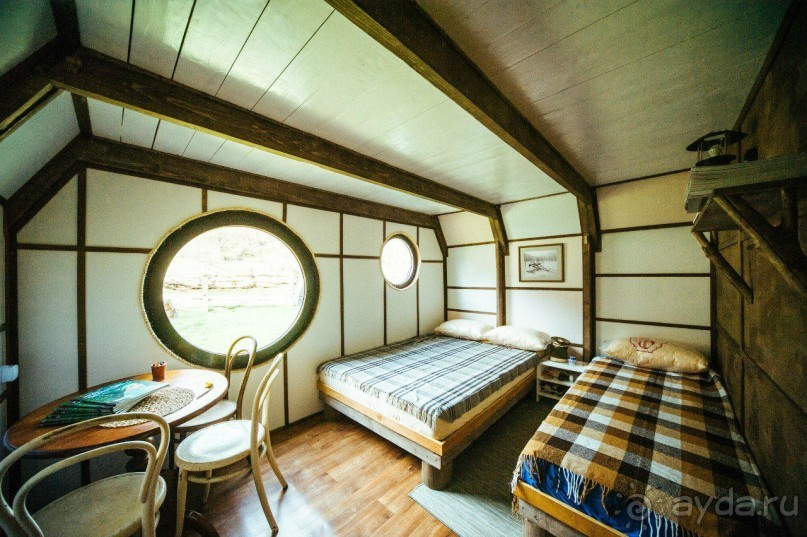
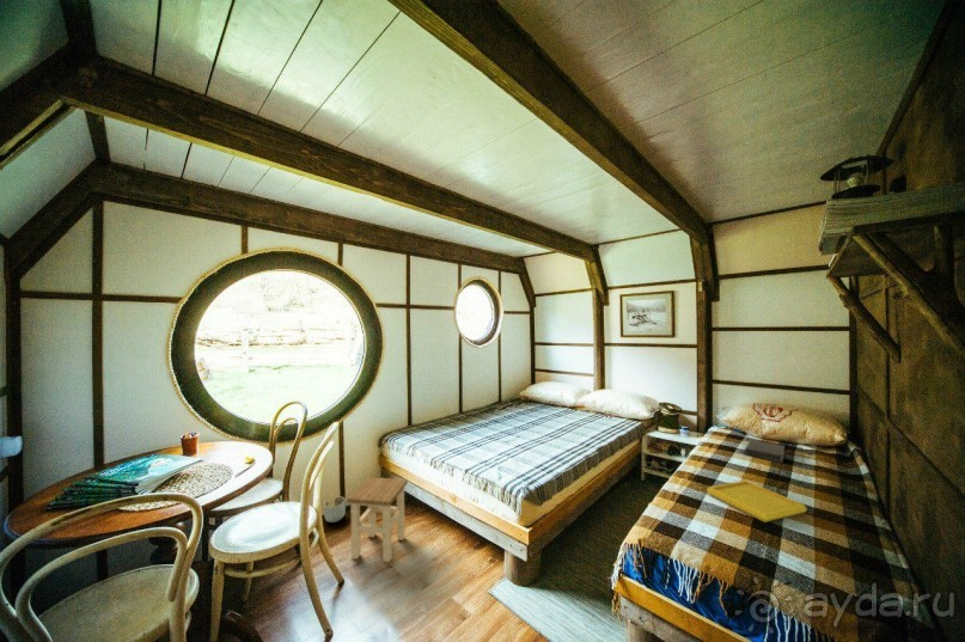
+ stool (383, 518)
+ serving tray (753, 499)
+ planter (335, 509)
+ book (764, 450)
